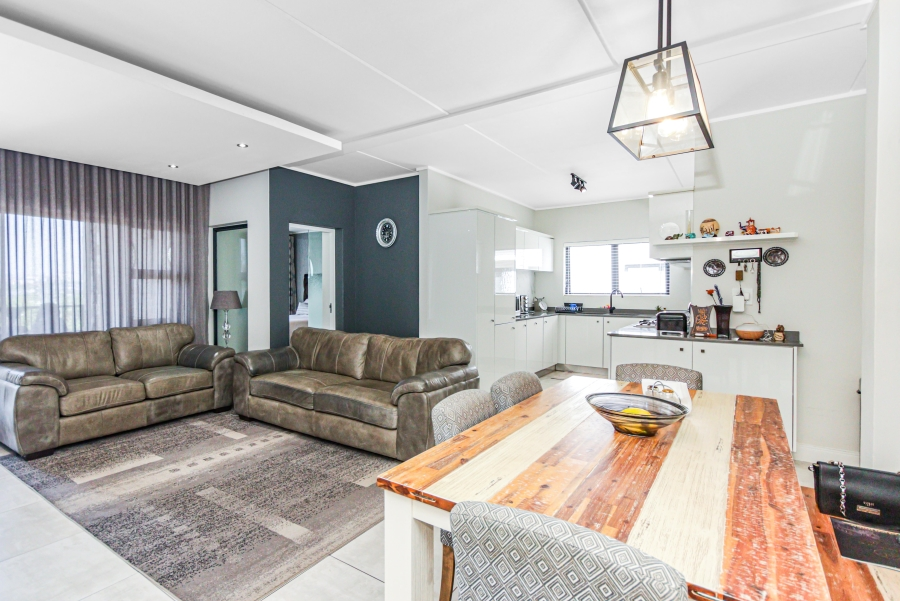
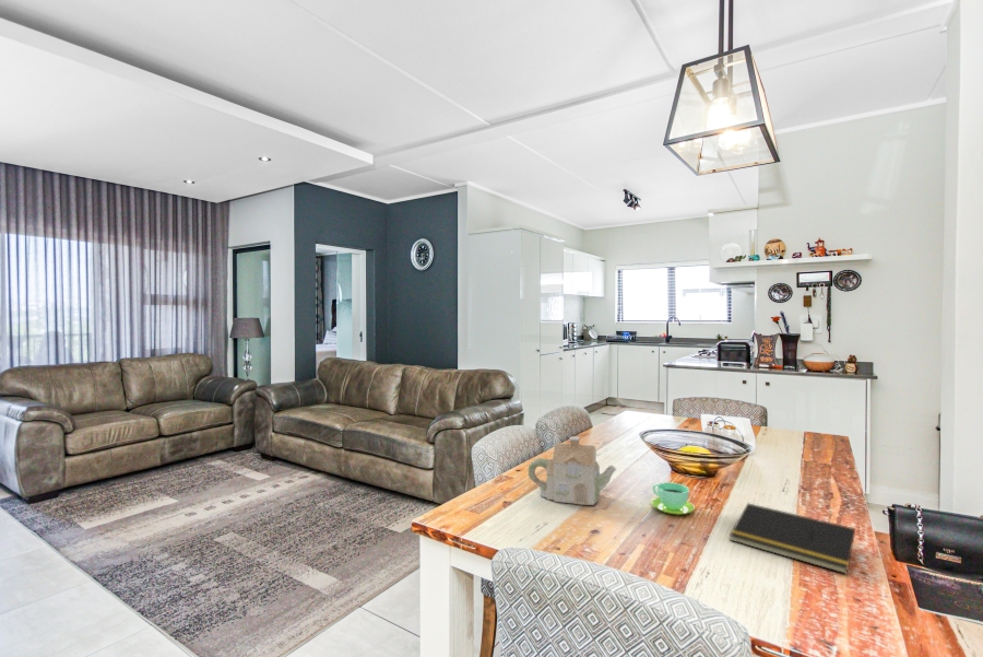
+ notepad (791, 533)
+ cup (672, 497)
+ teapot (571, 466)
